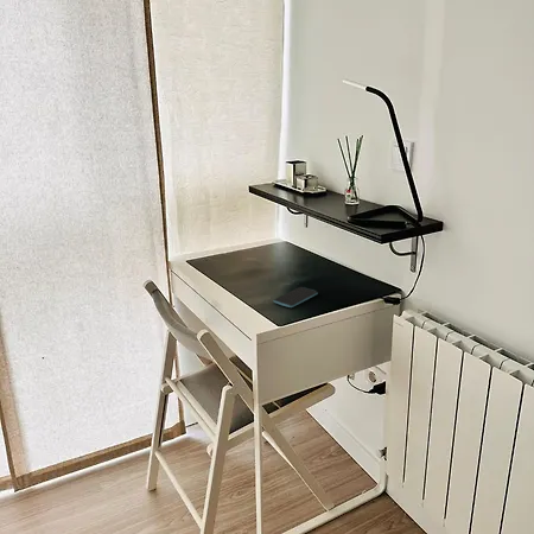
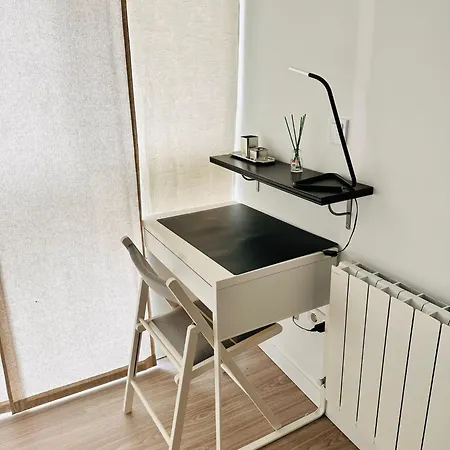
- smartphone (295, 297)
